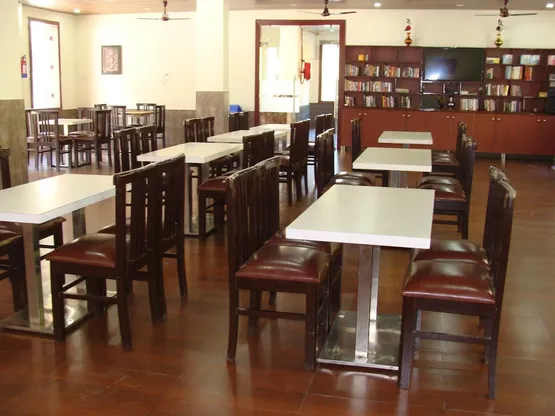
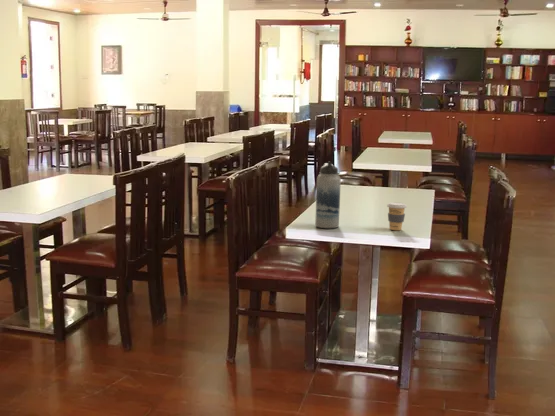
+ coffee cup (396, 216)
+ water bottle (328, 193)
